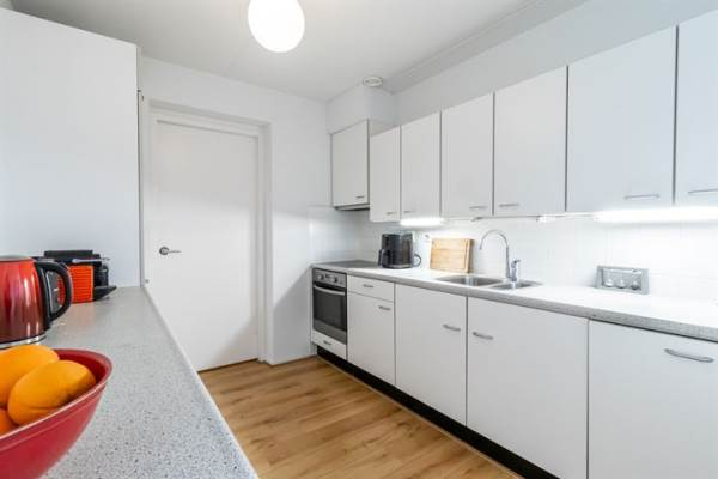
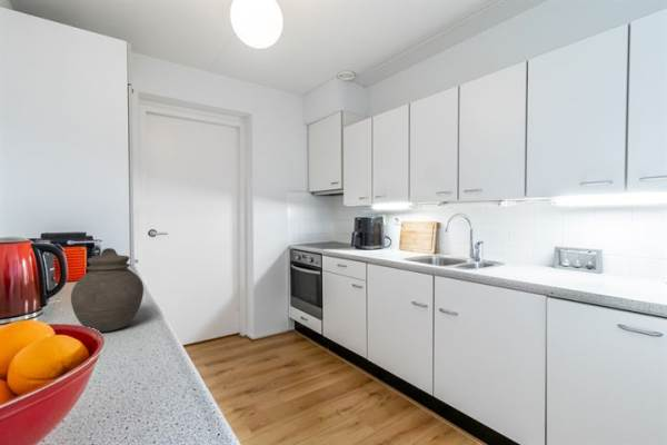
+ jar (109, 287)
